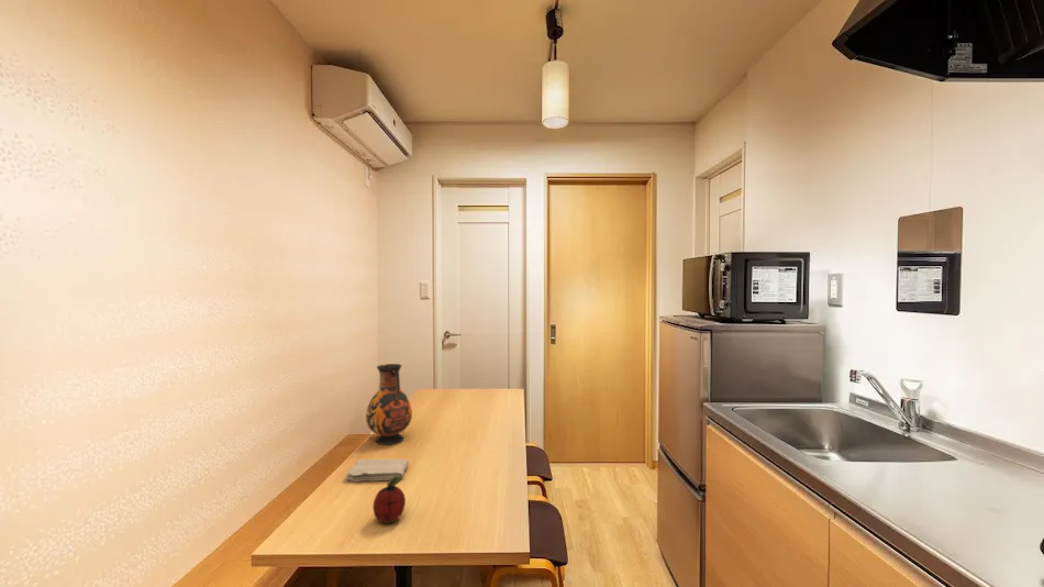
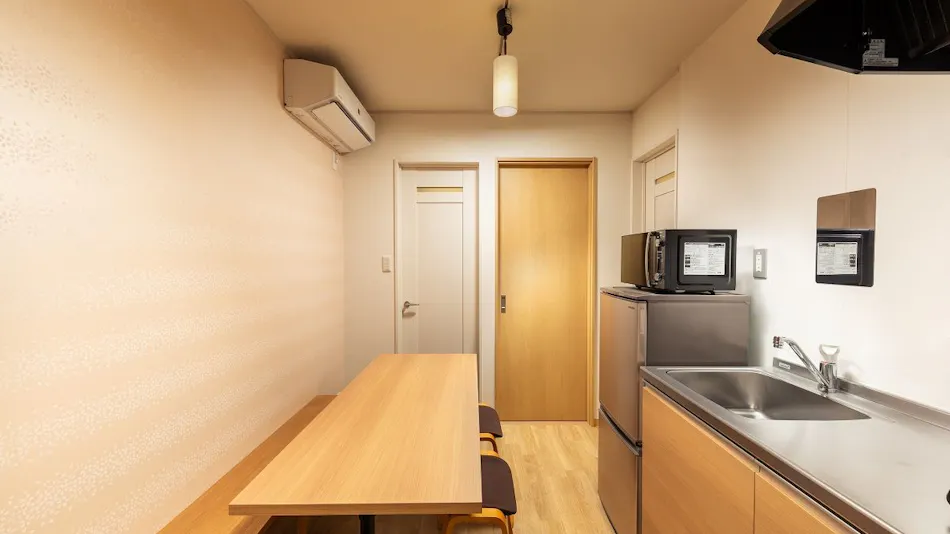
- fruit (390, 499)
- washcloth (378, 468)
- vase (389, 402)
